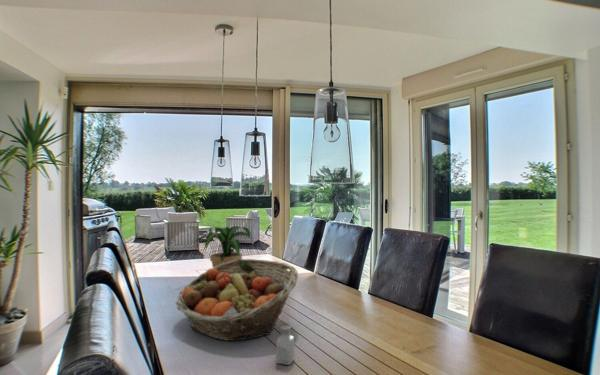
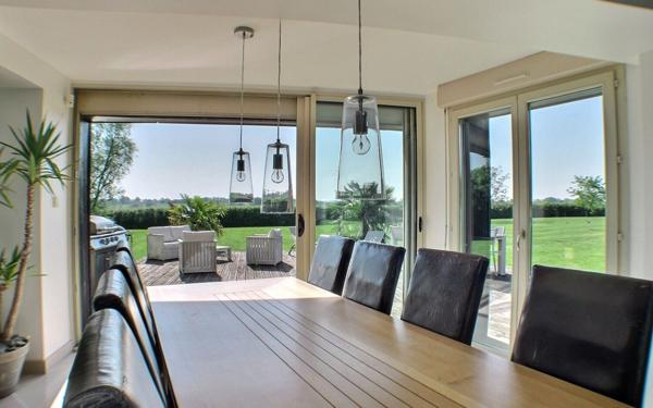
- potted plant (226, 255)
- fruit basket (237, 294)
- saltshaker (285, 343)
